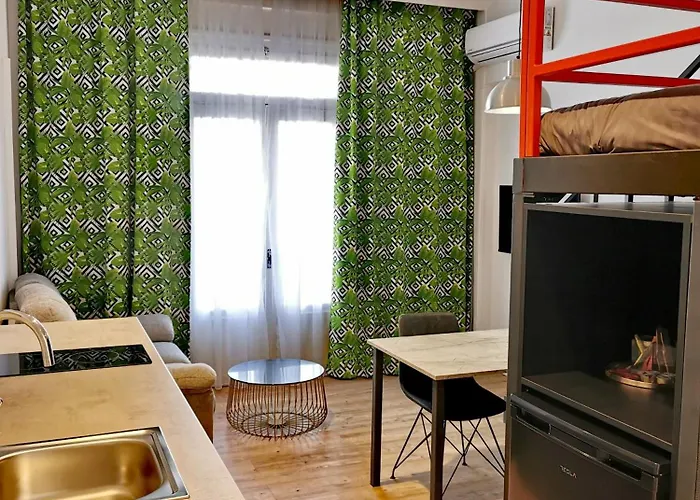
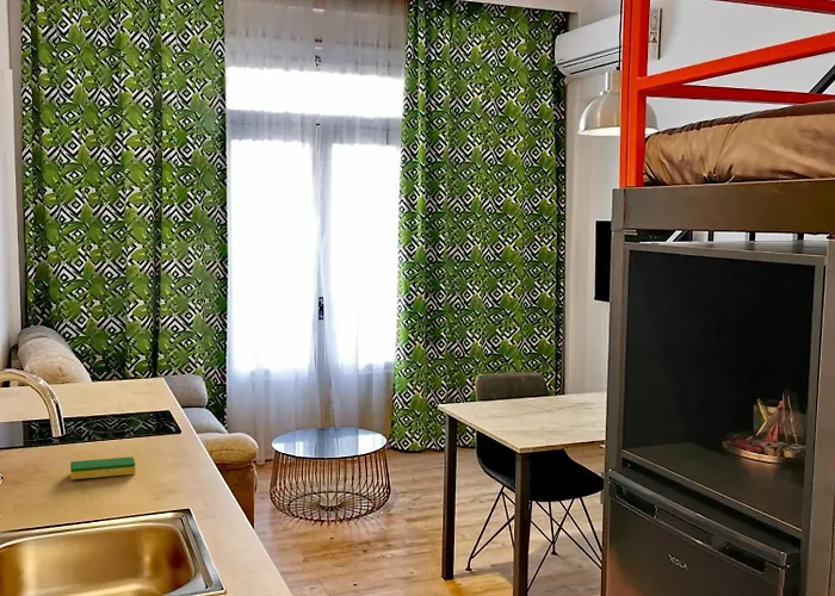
+ dish sponge (103, 467)
